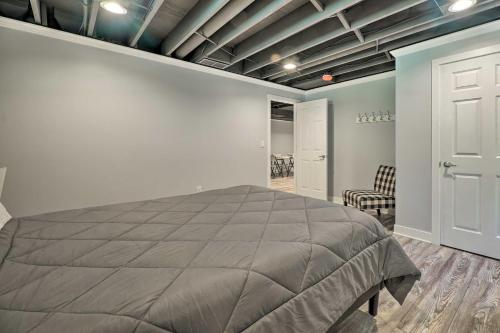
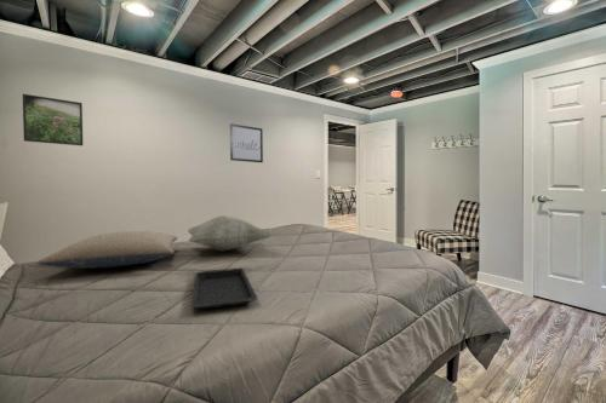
+ decorative pillow (227, 232)
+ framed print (53, 121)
+ serving tray (222, 286)
+ pillow (122, 247)
+ wall art (246, 143)
